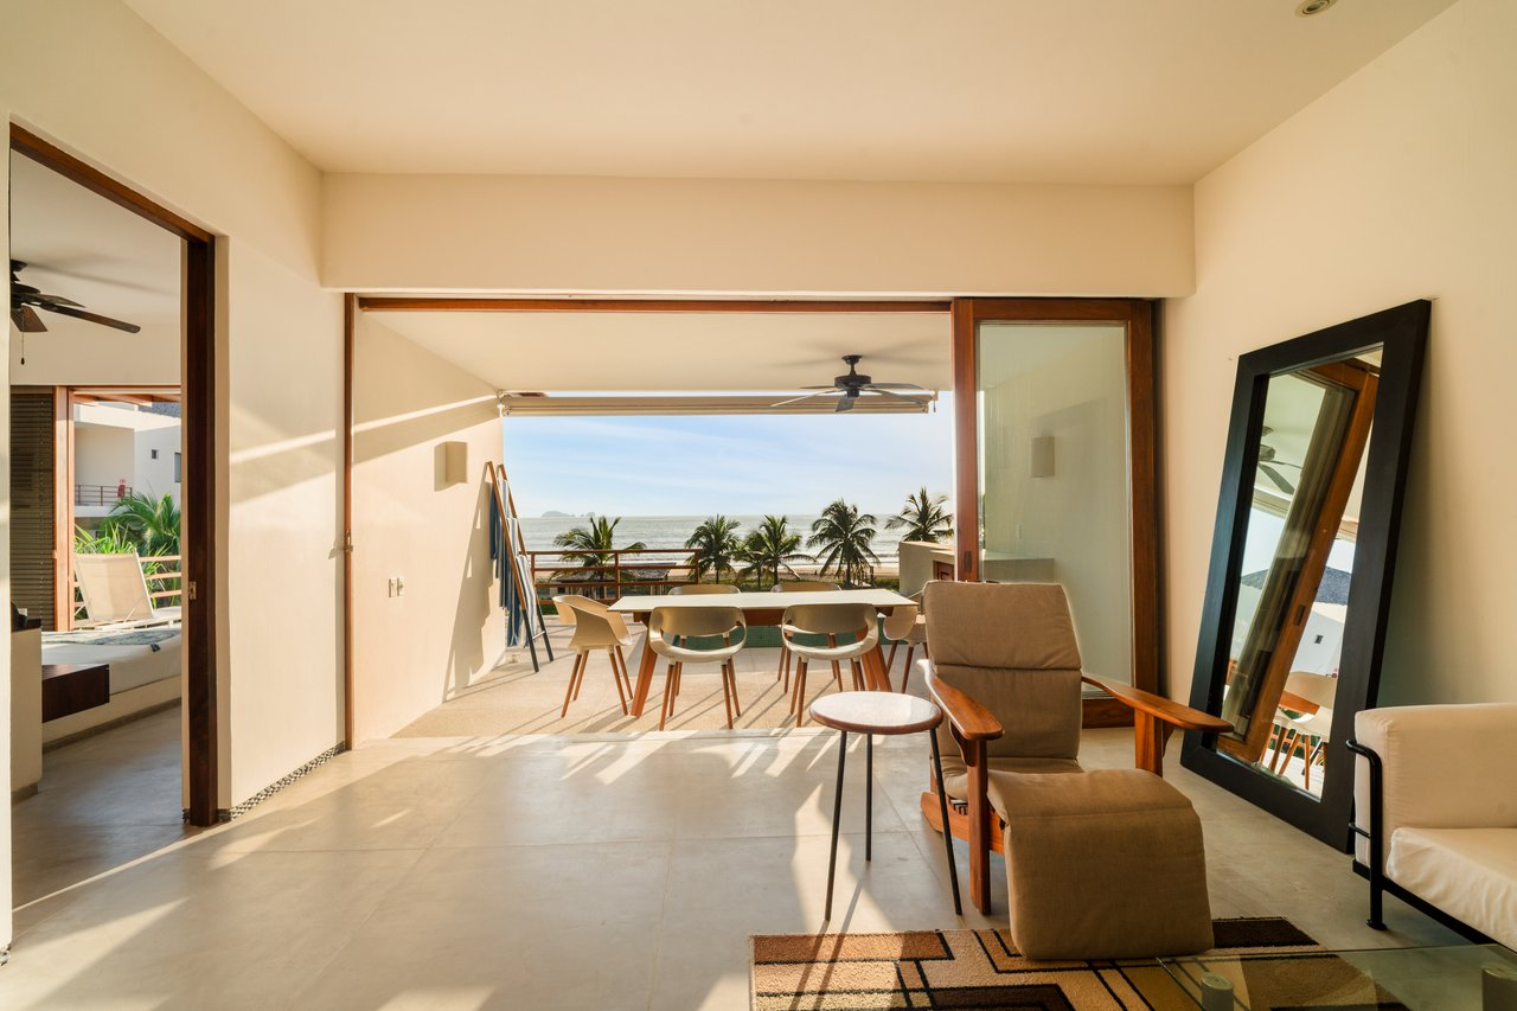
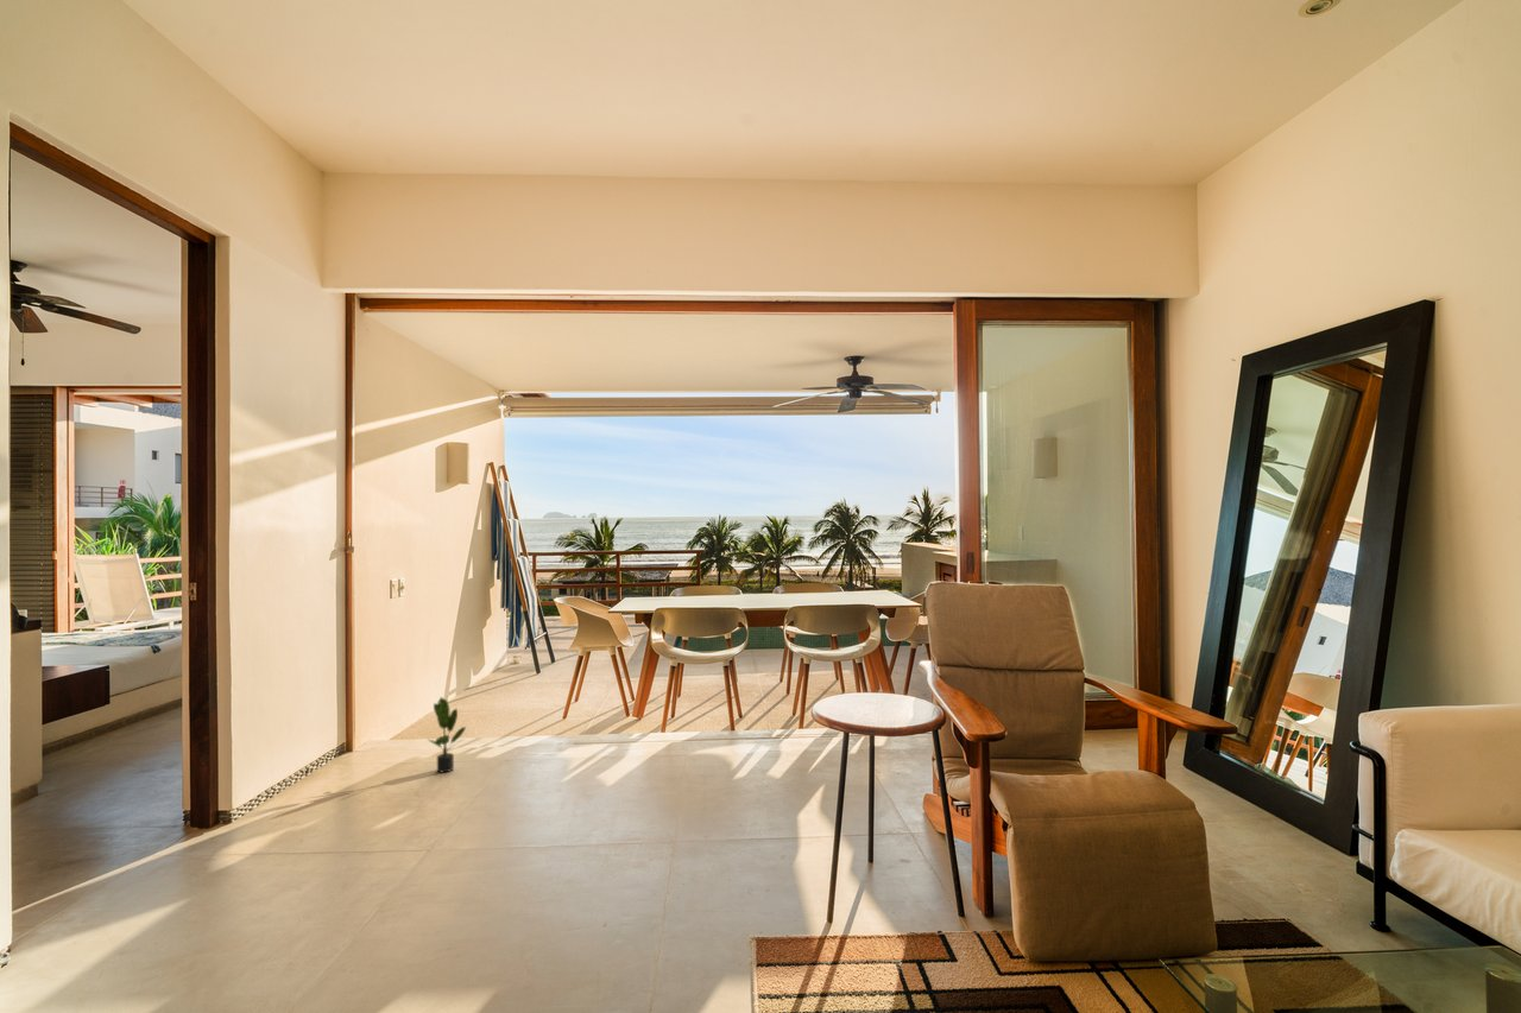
+ potted plant (444, 735)
